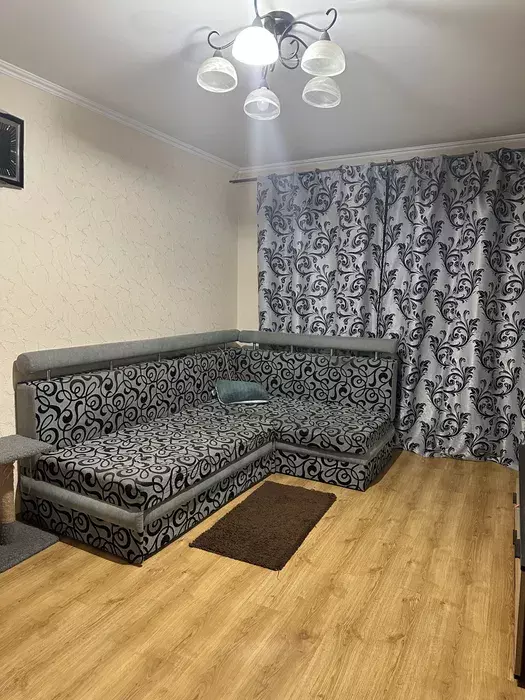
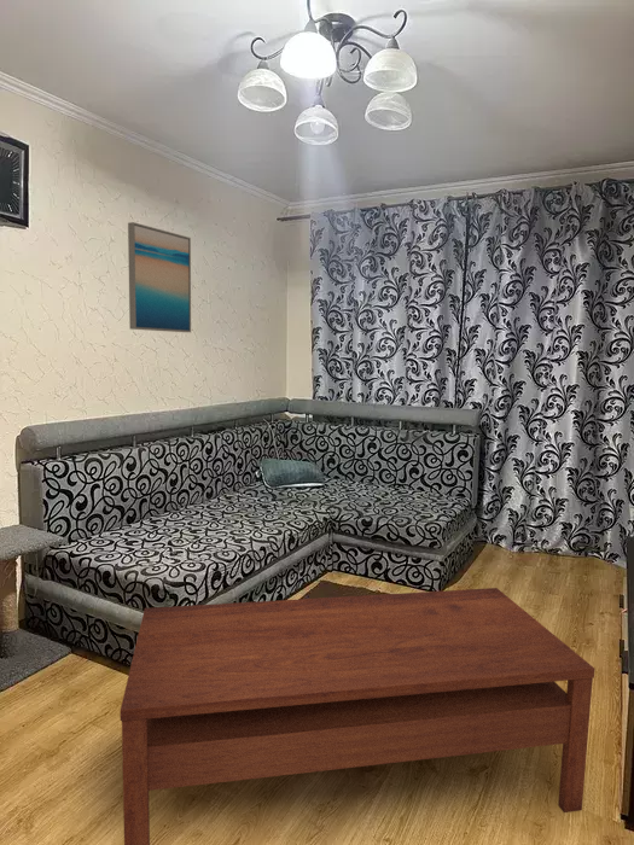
+ coffee table (348, 701)
+ wall art (161, 281)
